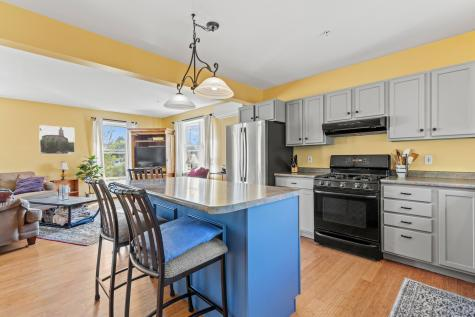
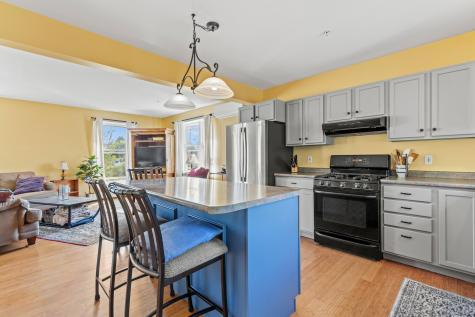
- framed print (57, 140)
